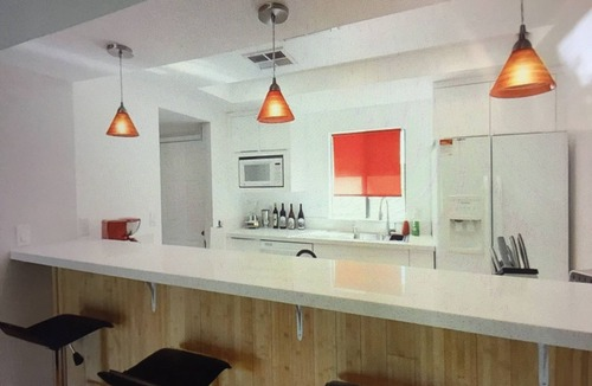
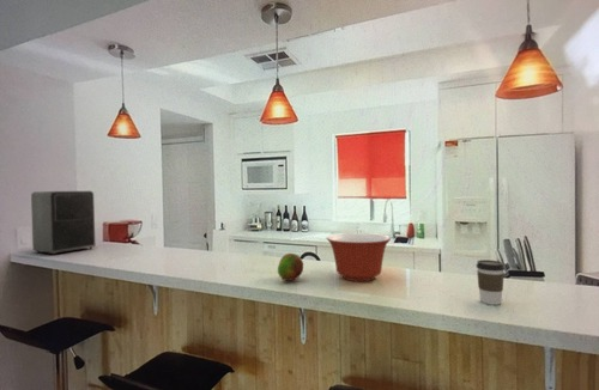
+ mixing bowl (358, 257)
+ speaker (62, 220)
+ fruit (290, 267)
+ coffee cup (490, 281)
